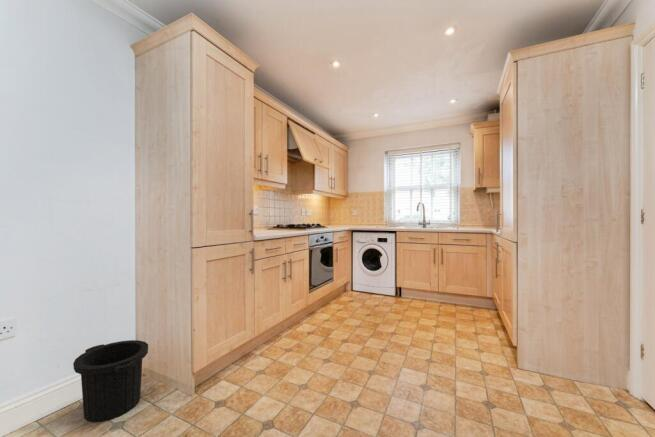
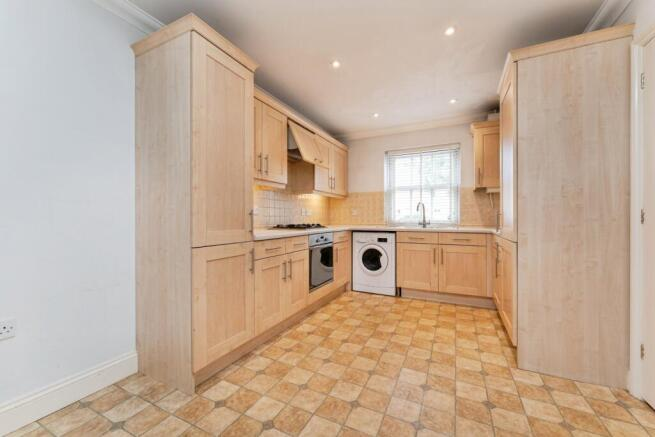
- trash can (113, 379)
